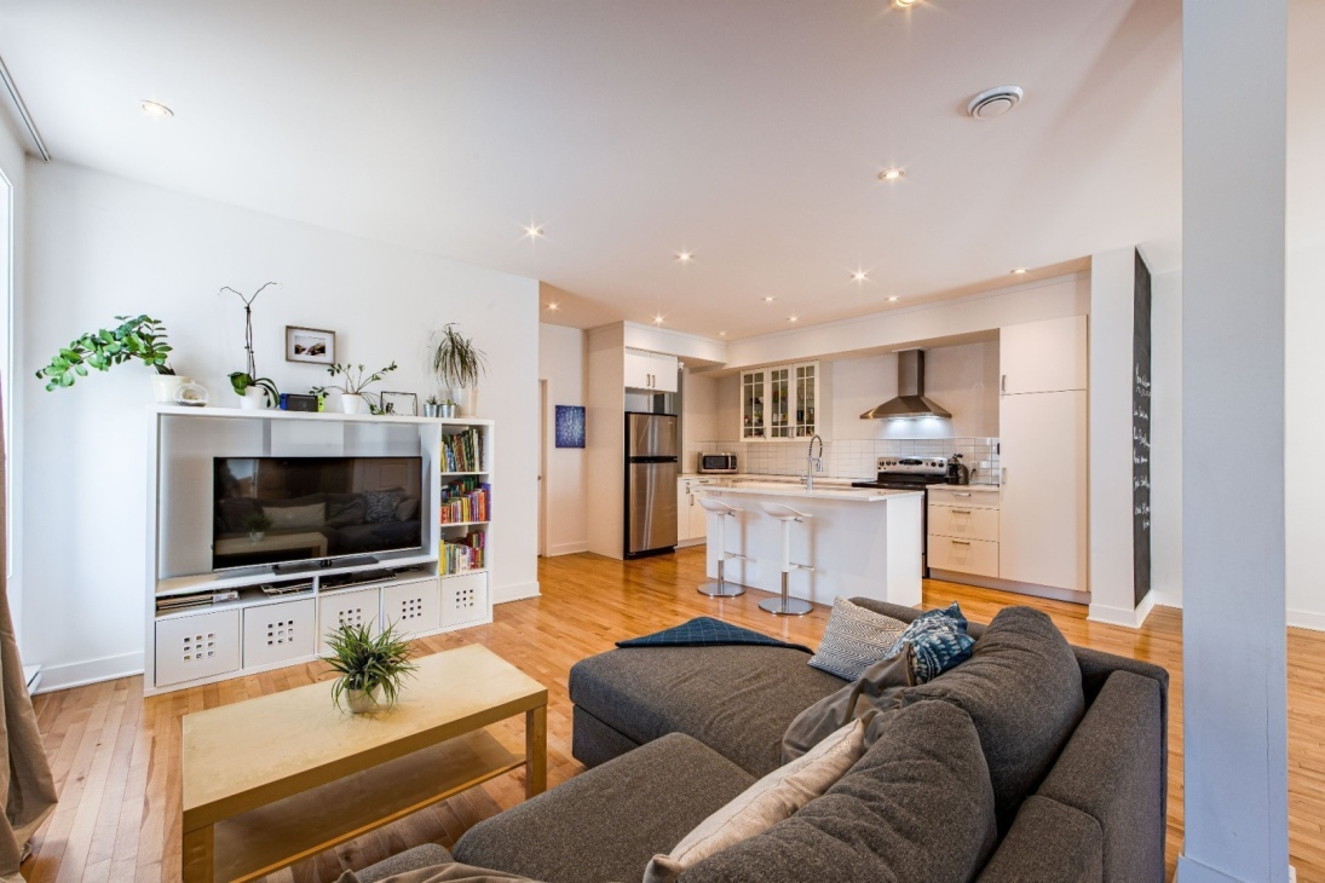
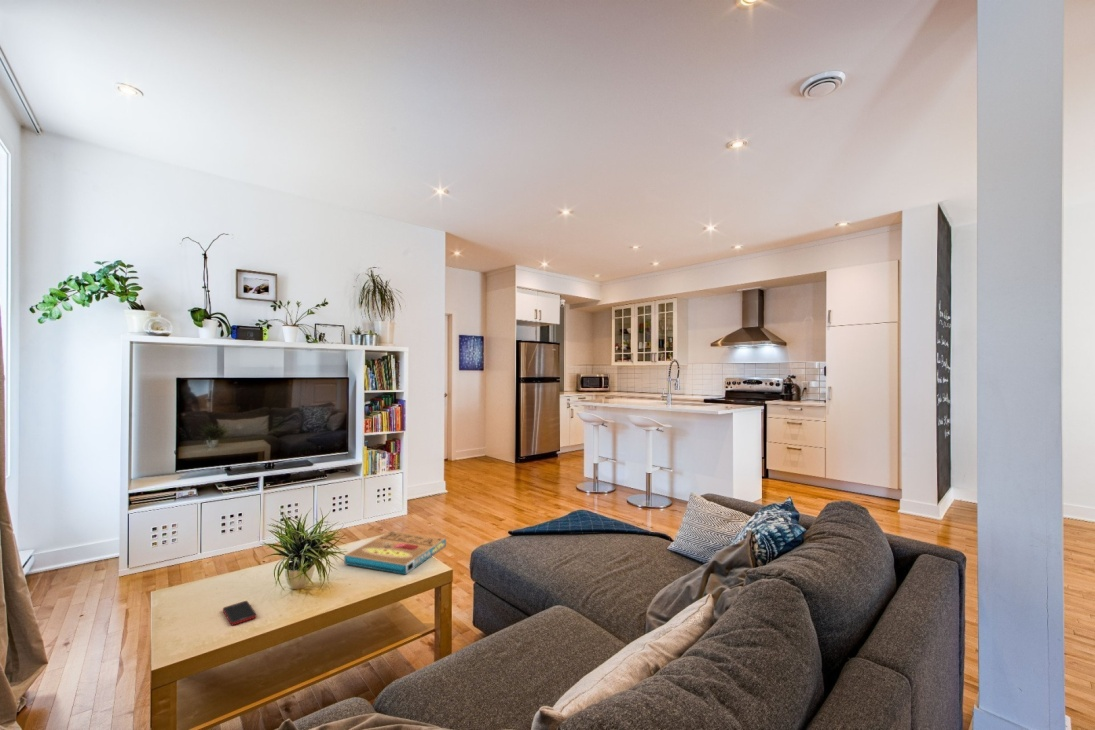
+ pizza box (397, 550)
+ cell phone (239, 612)
